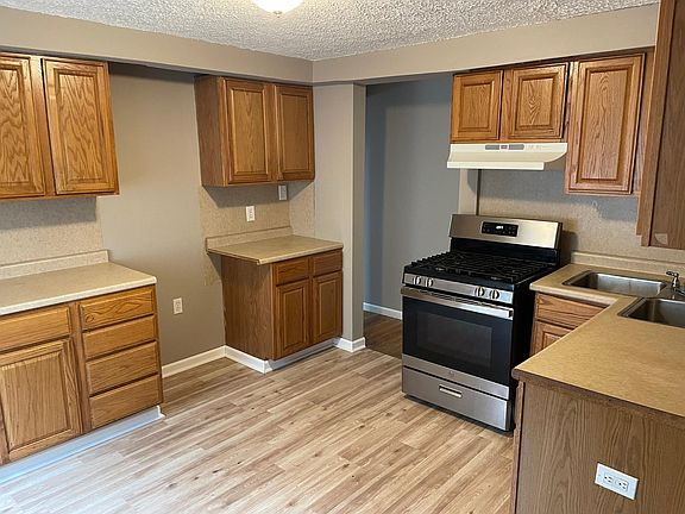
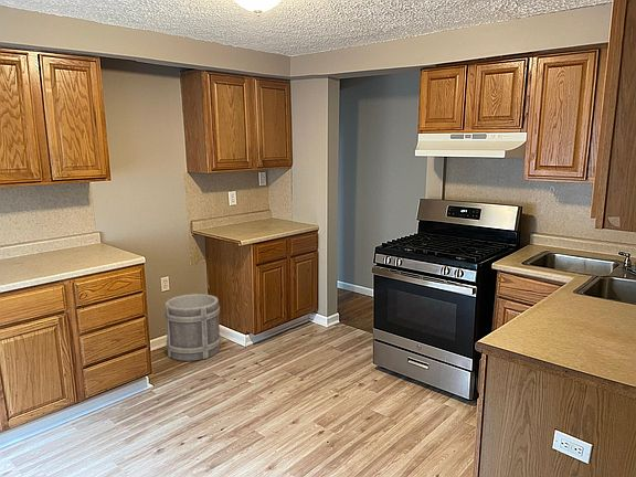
+ bucket (192, 325)
